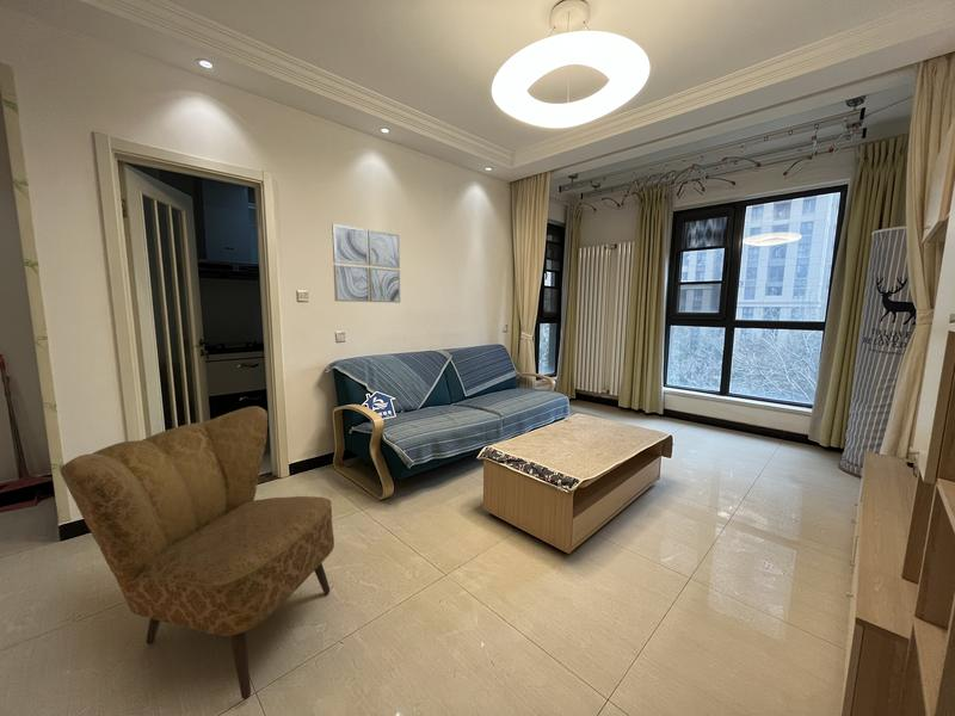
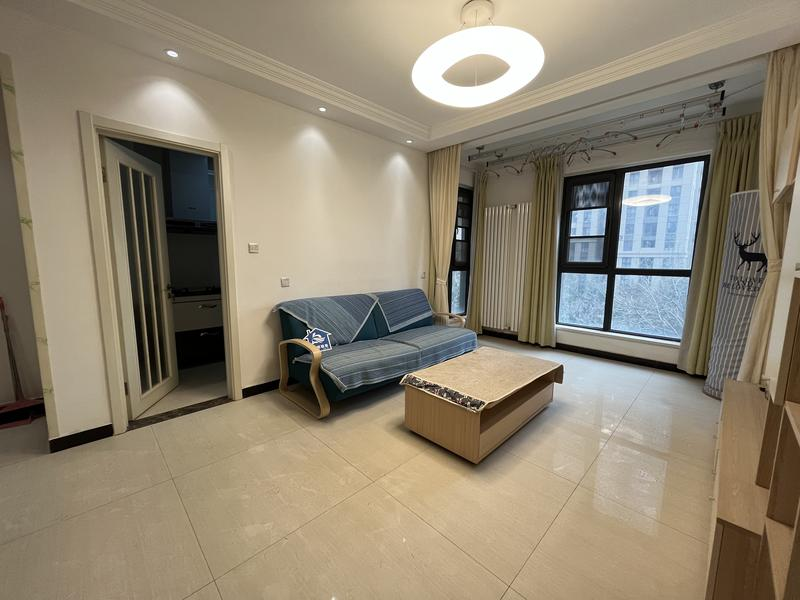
- armchair (222, 529)
- wall art (369, 265)
